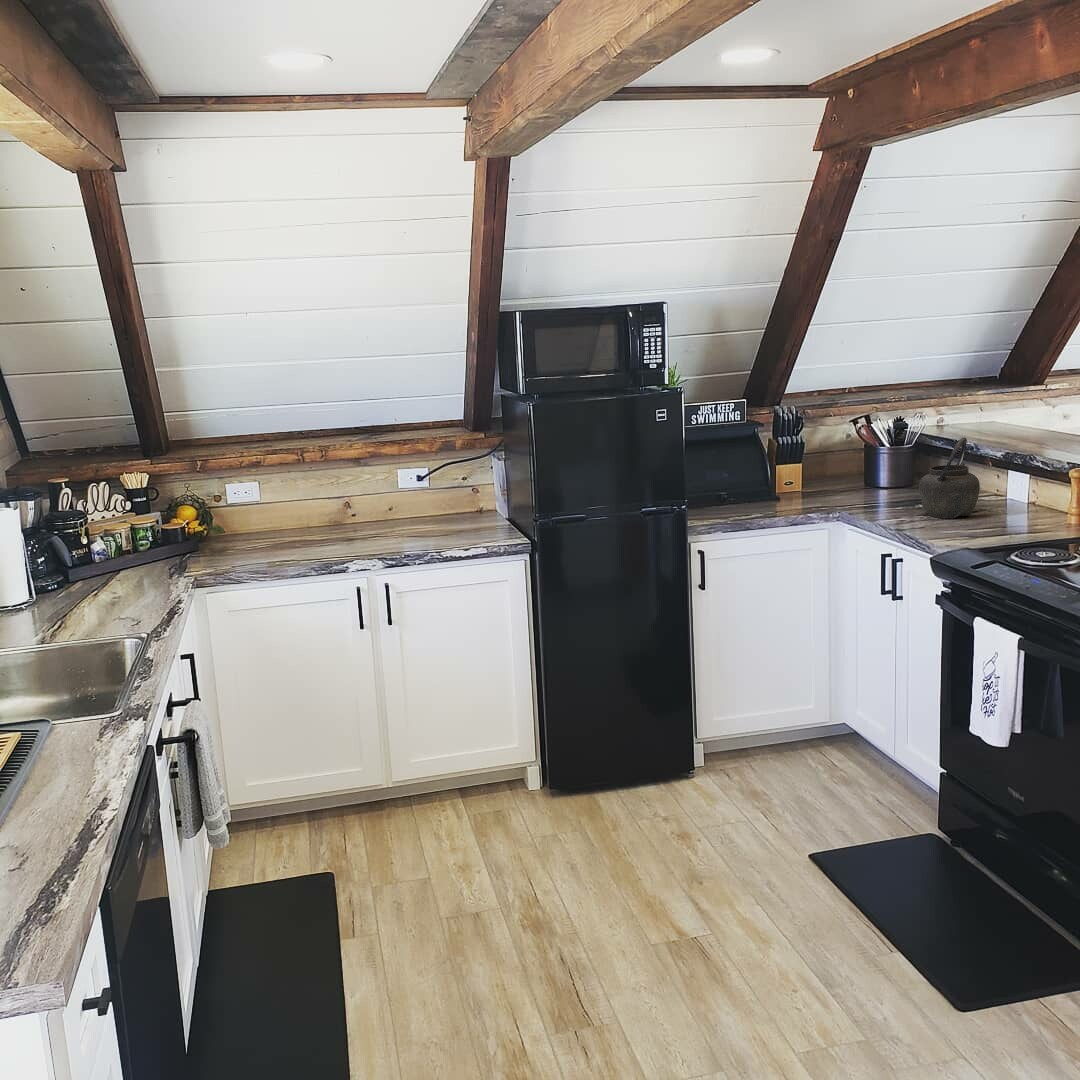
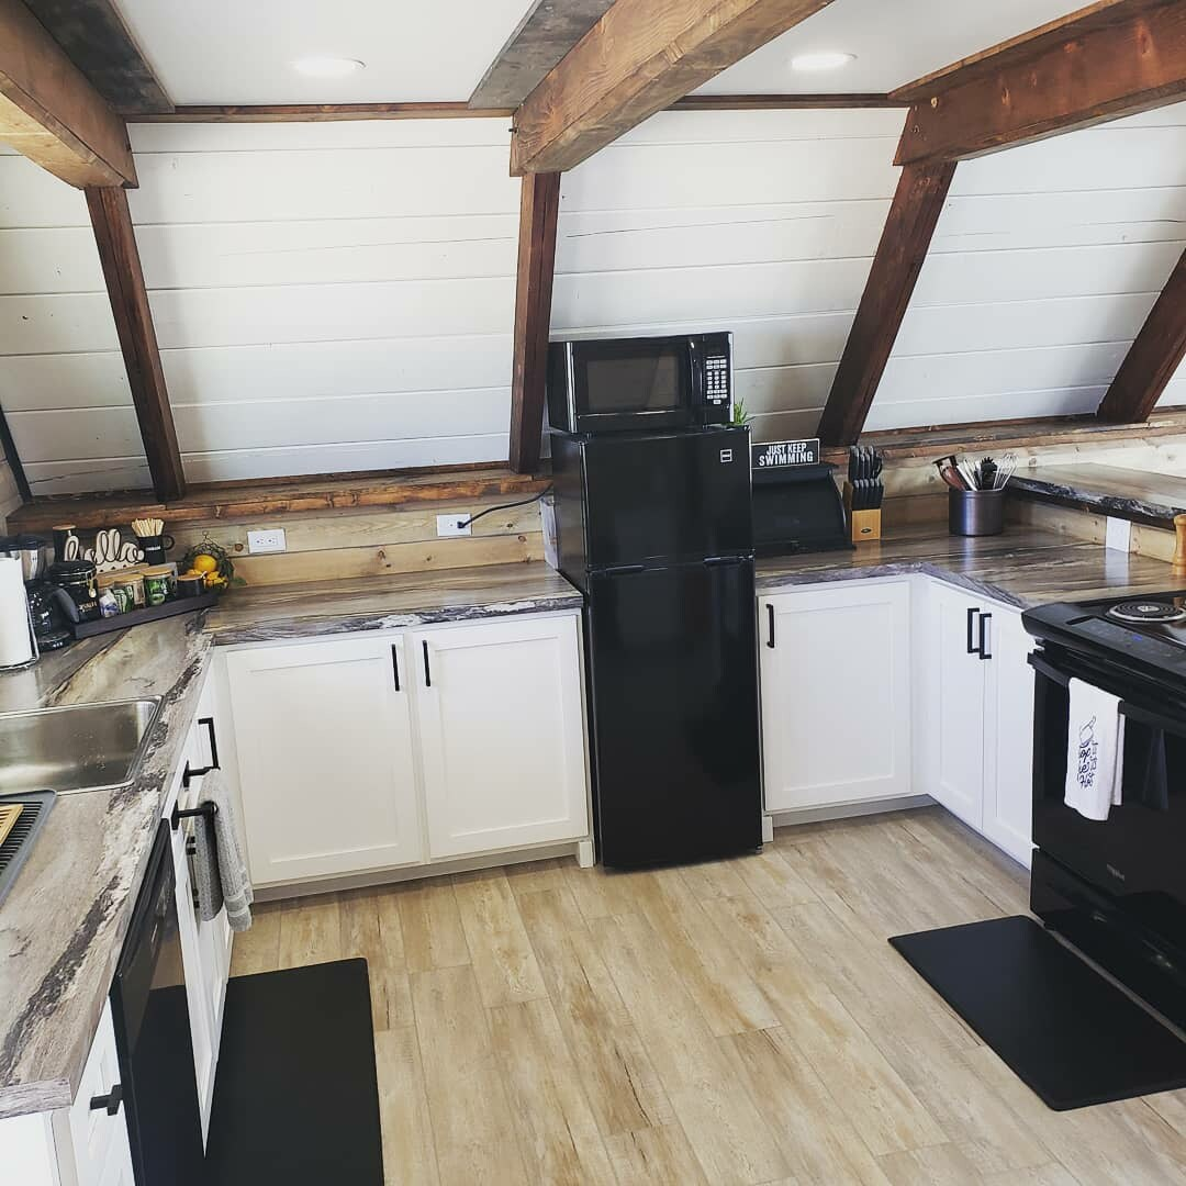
- kettle (954, 475)
